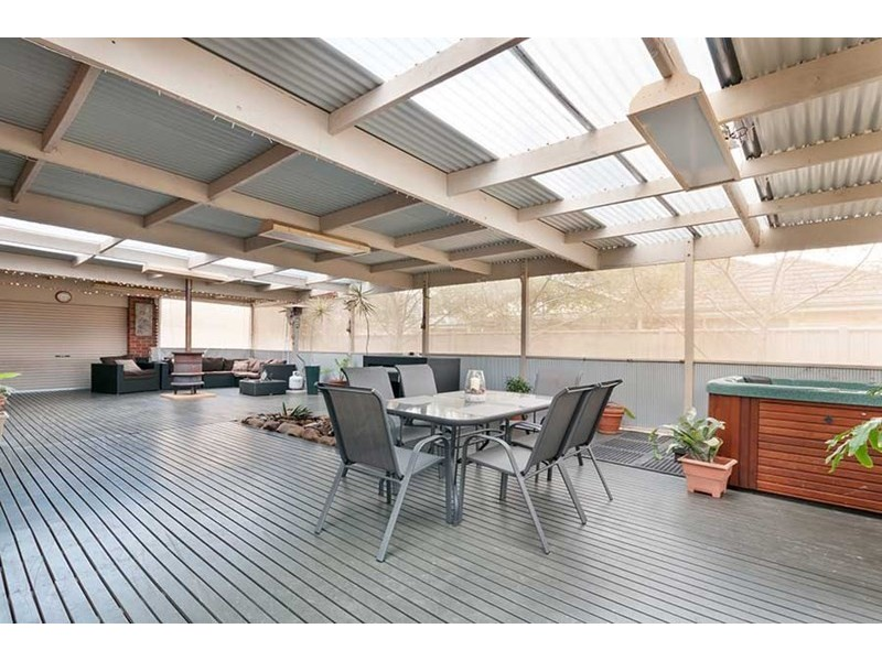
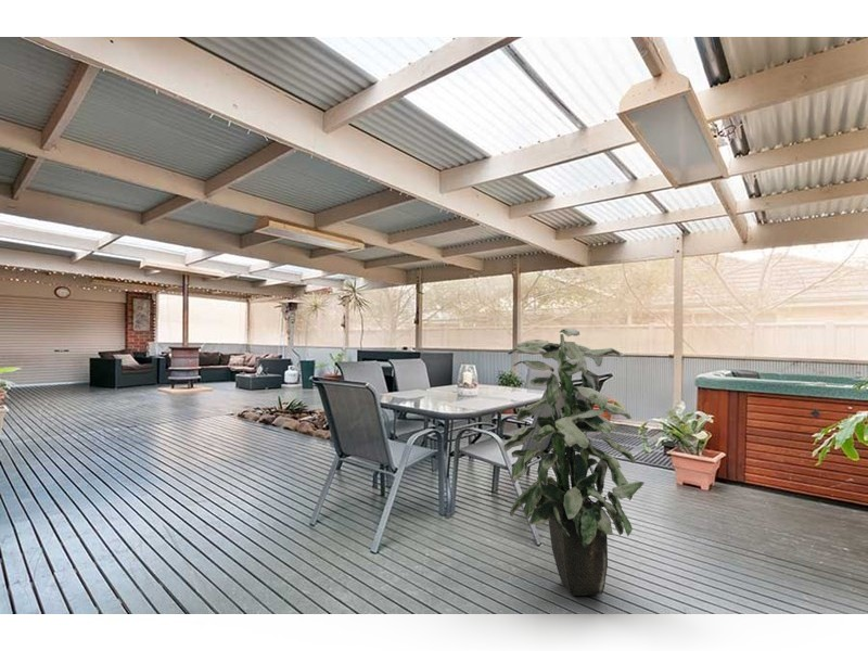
+ indoor plant (567, 455)
